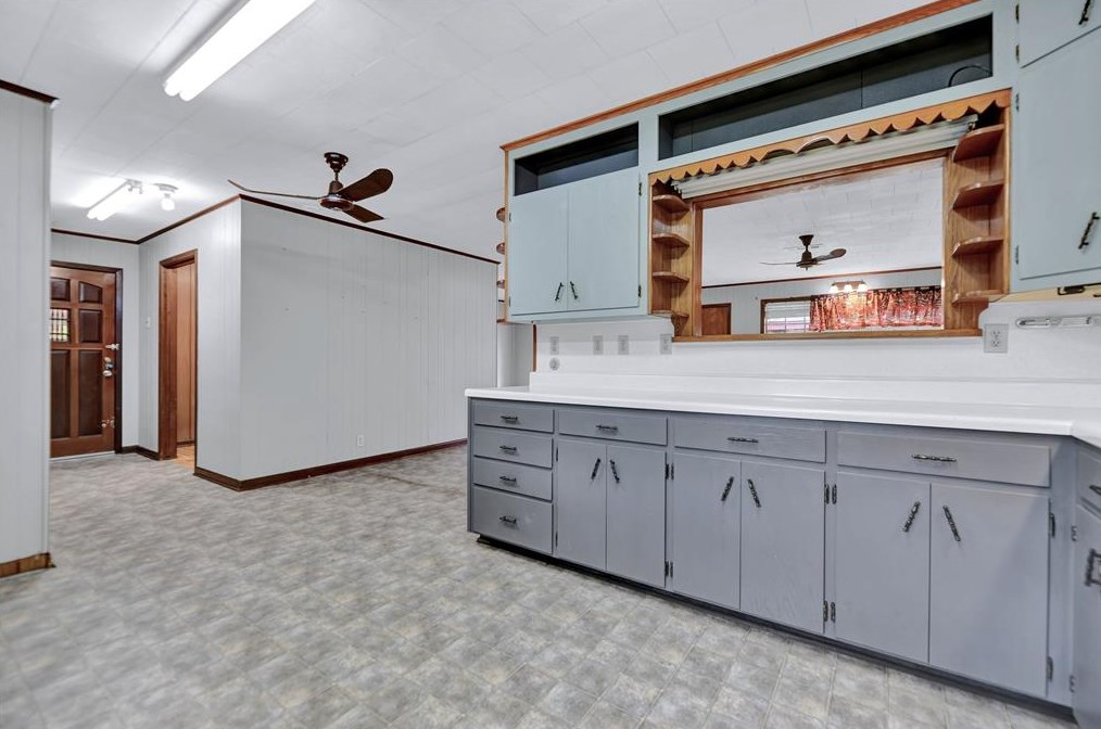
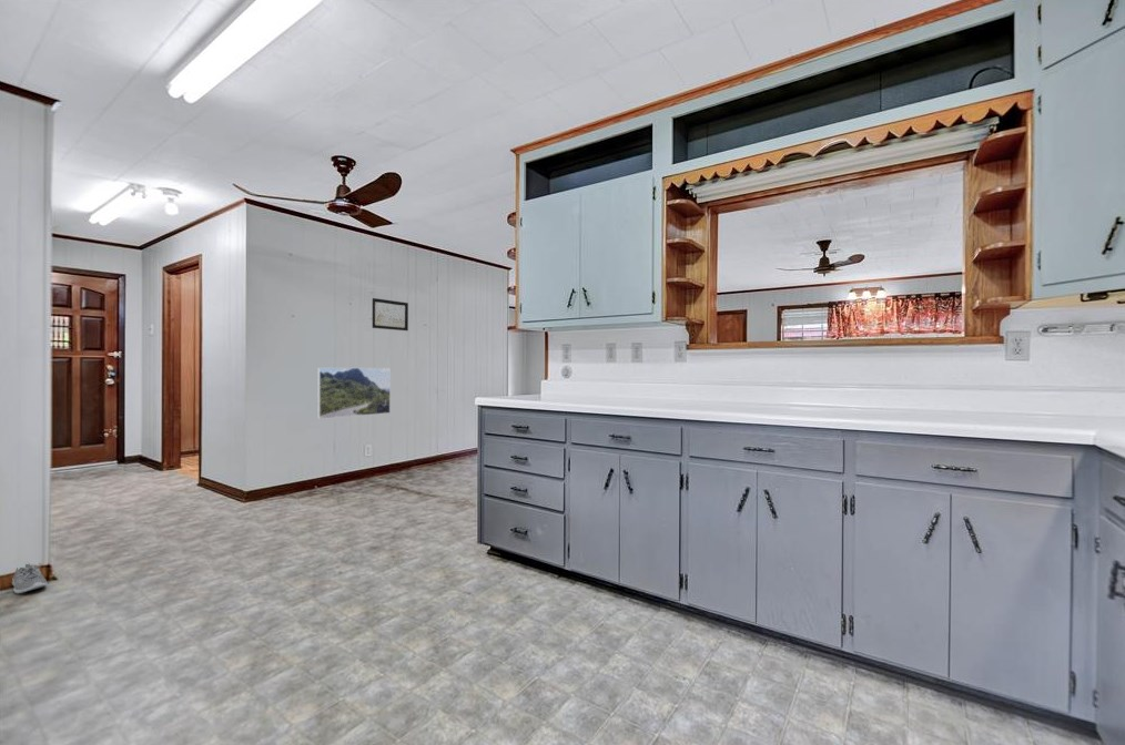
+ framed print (356, 391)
+ sneaker (27, 575)
+ wall art (391, 315)
